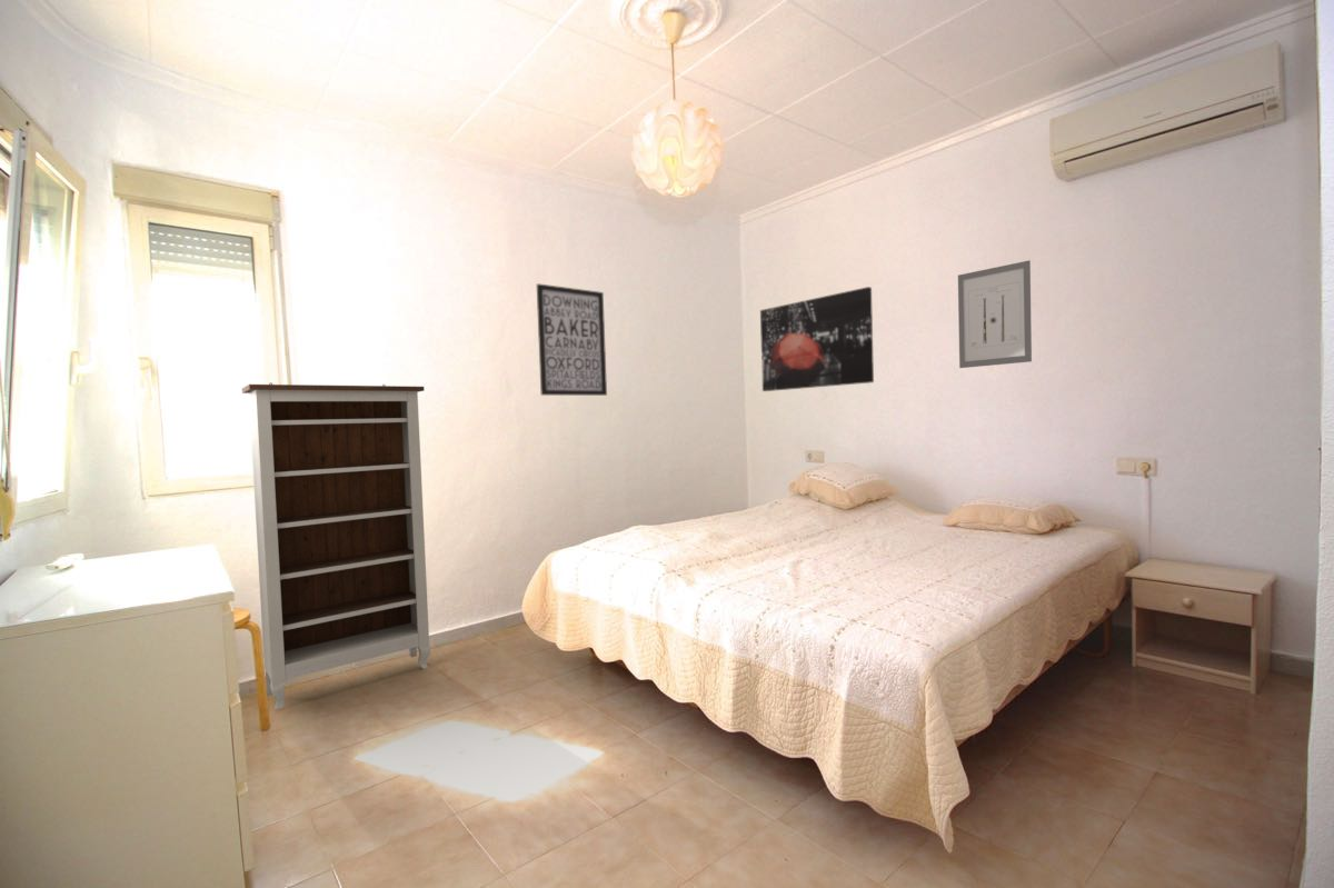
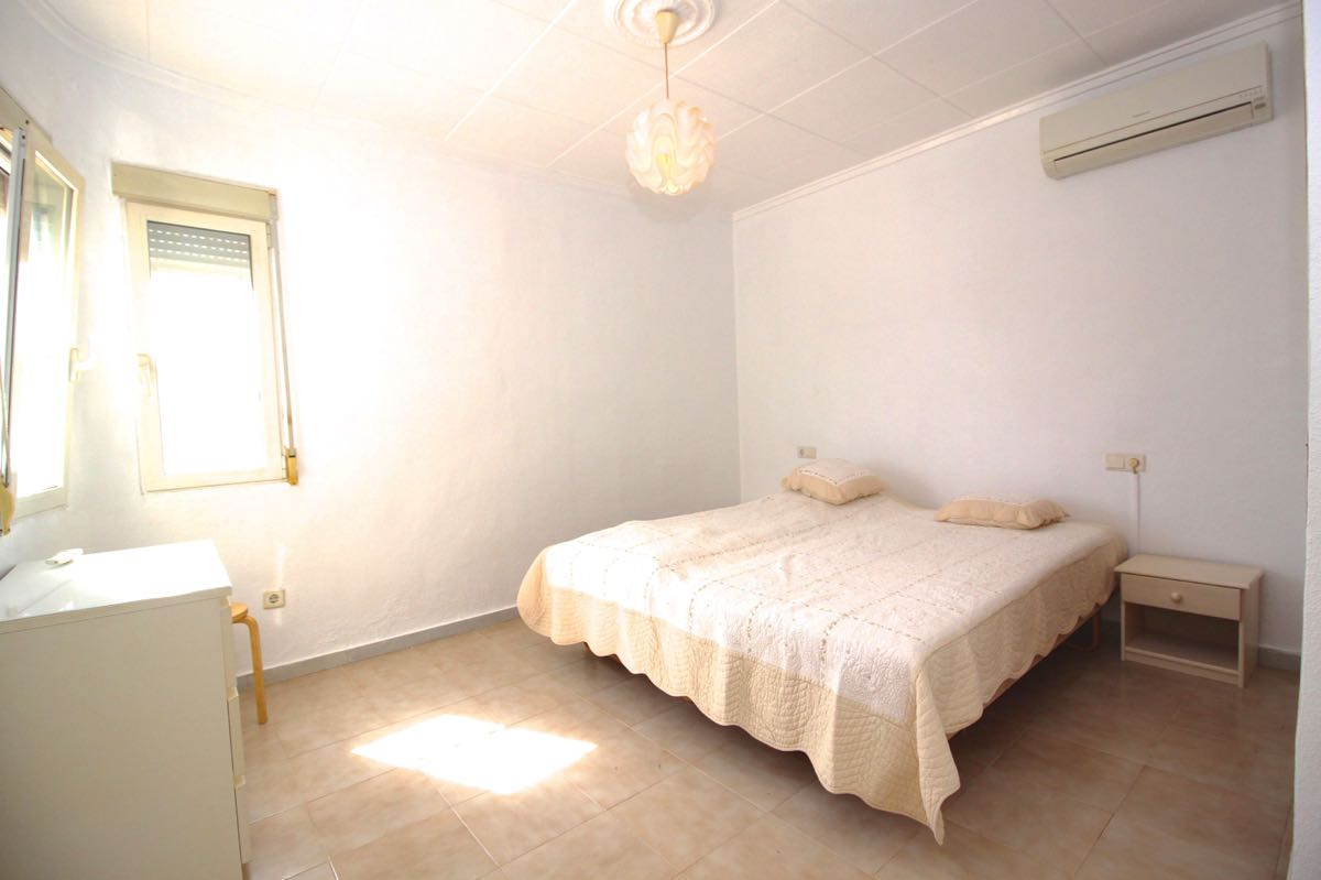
- wall art (812, 343)
- wall art (993, 316)
- wall art (573, 341)
- bookshelf (344, 532)
